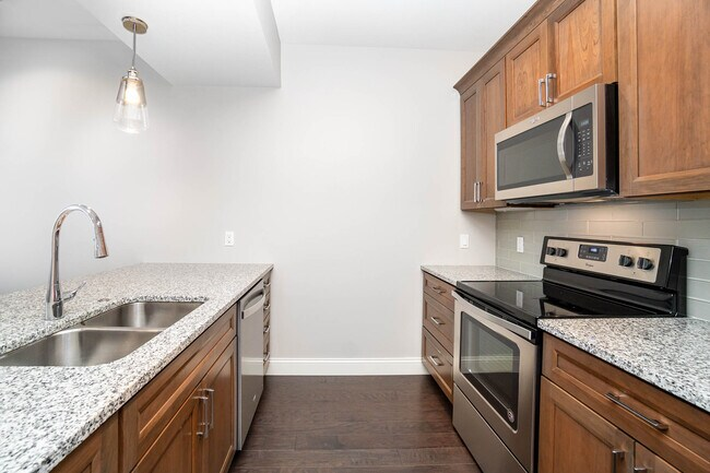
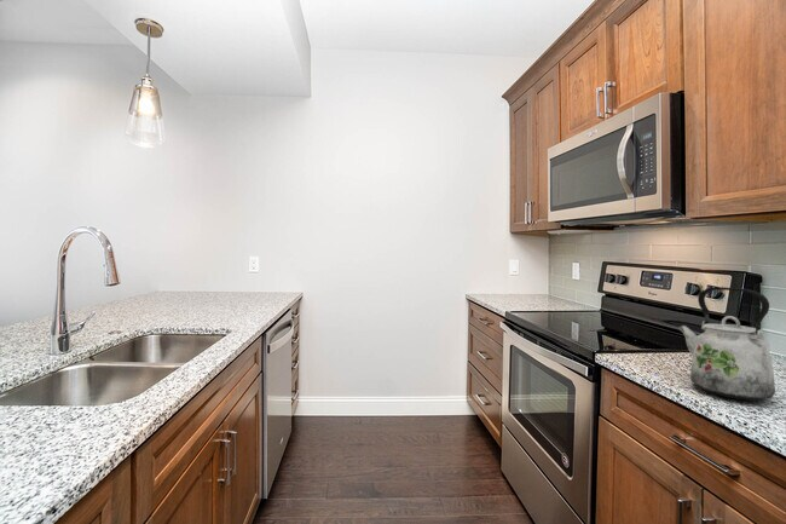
+ kettle (717, 338)
